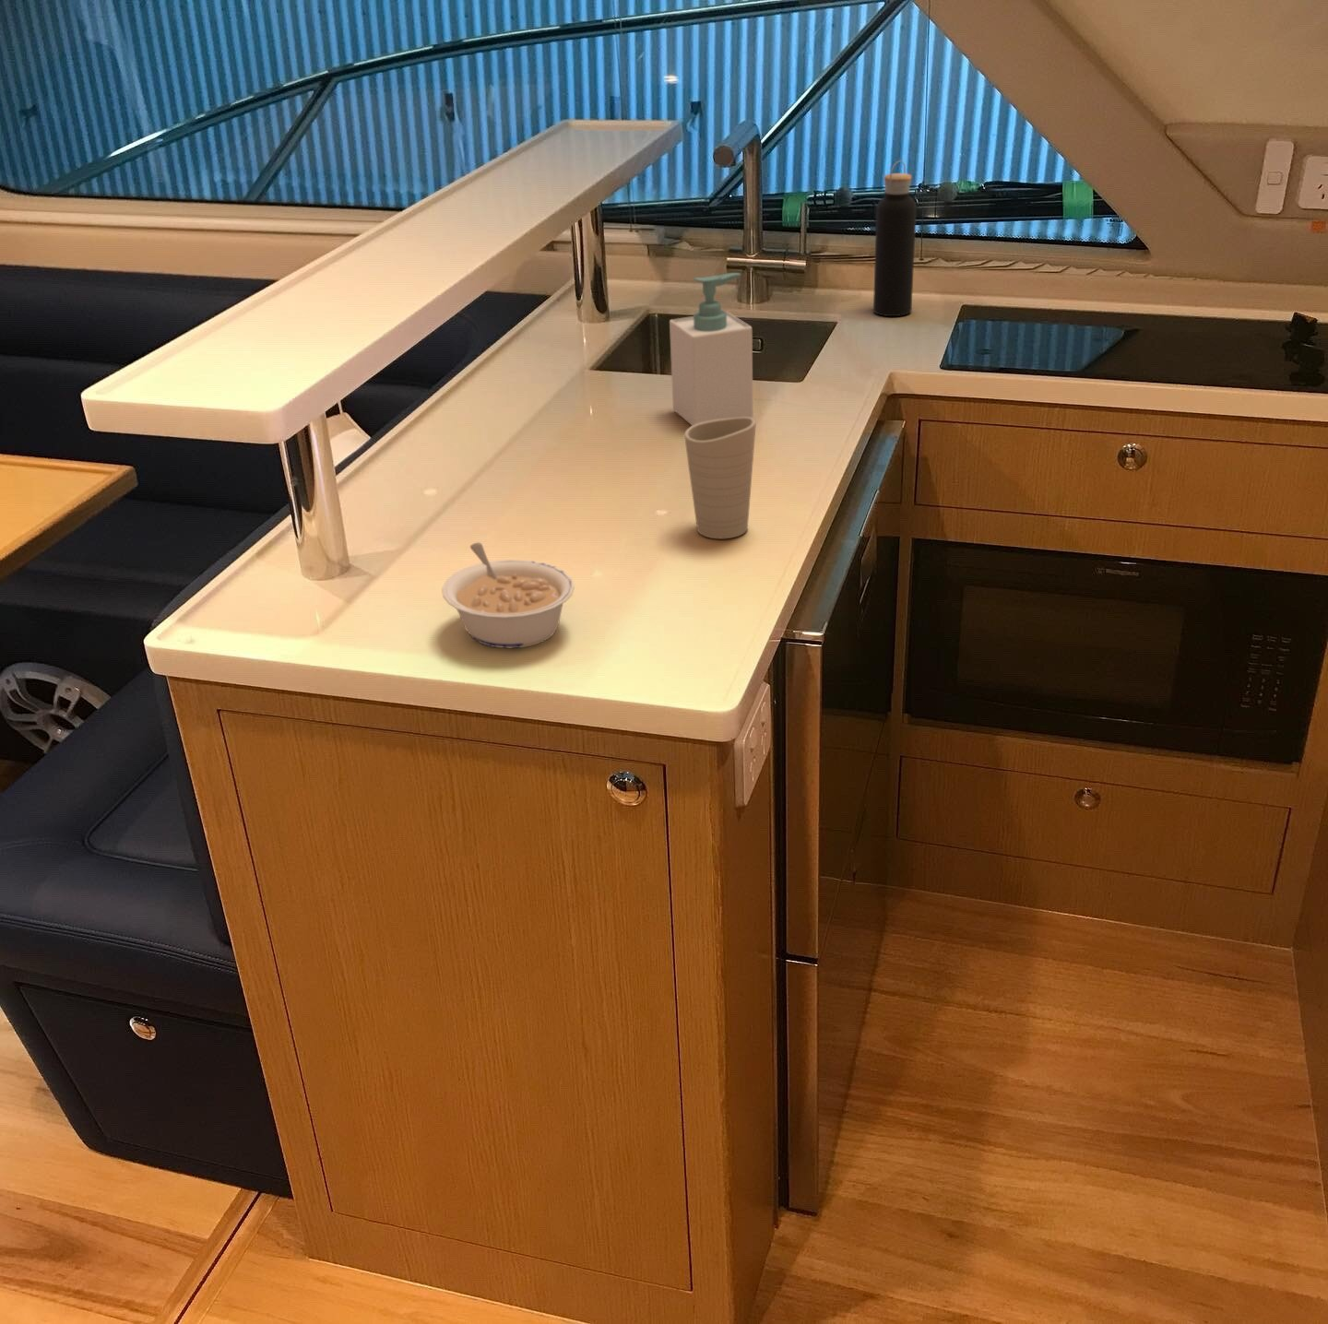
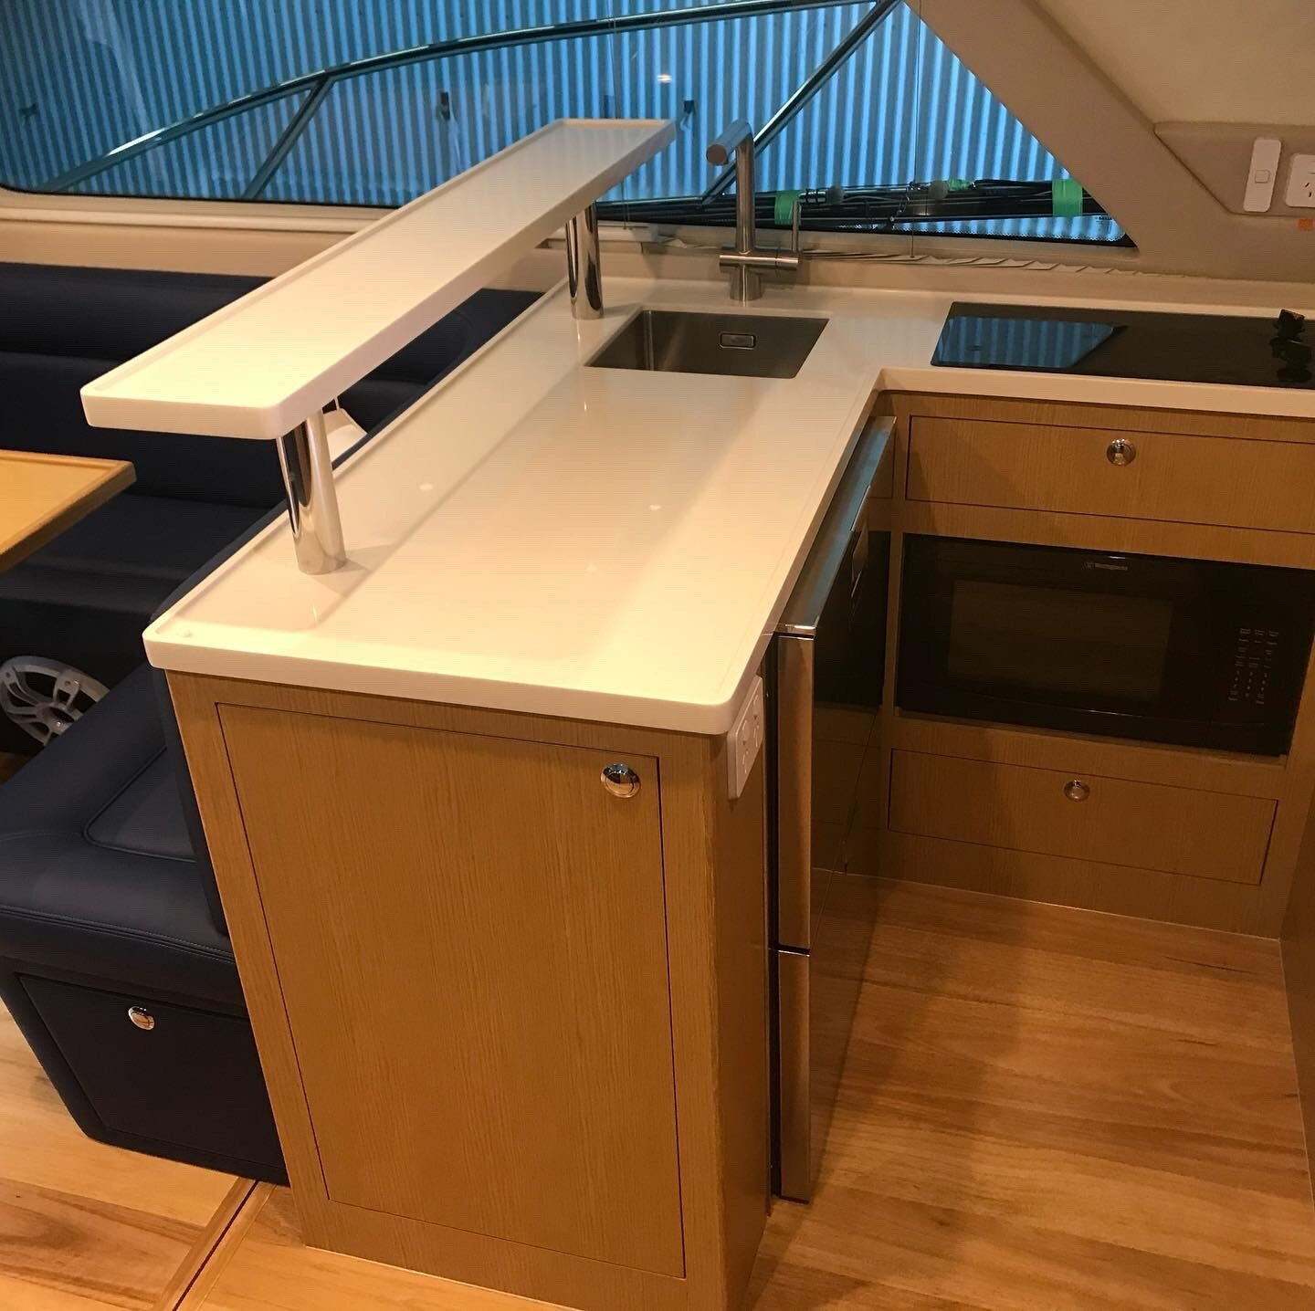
- legume (505, 603)
- soap bottle (711, 347)
- cup (722, 475)
- water bottle (895, 238)
